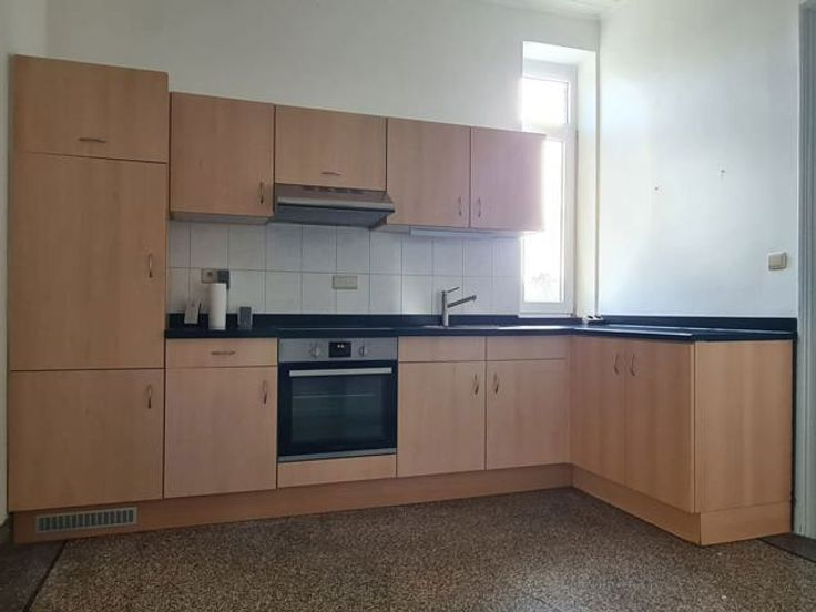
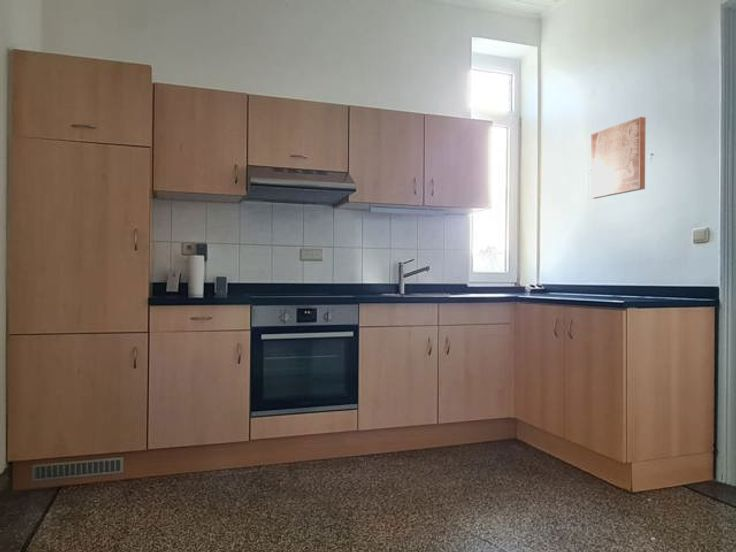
+ wall art (616, 160)
